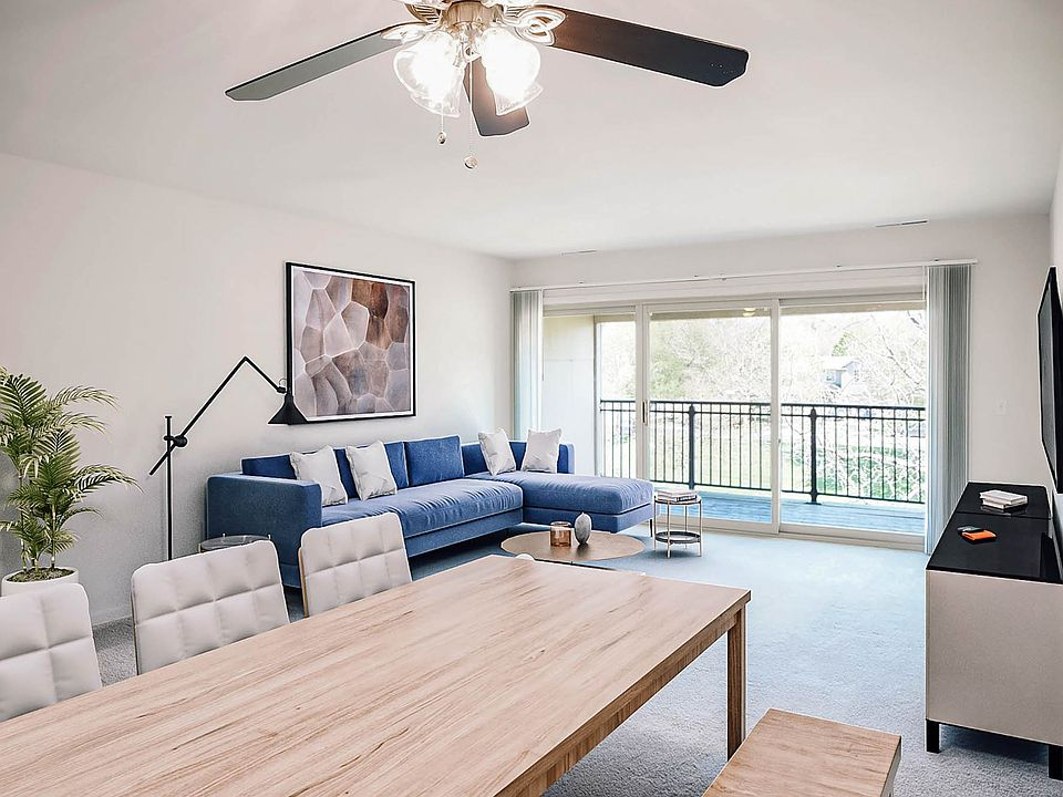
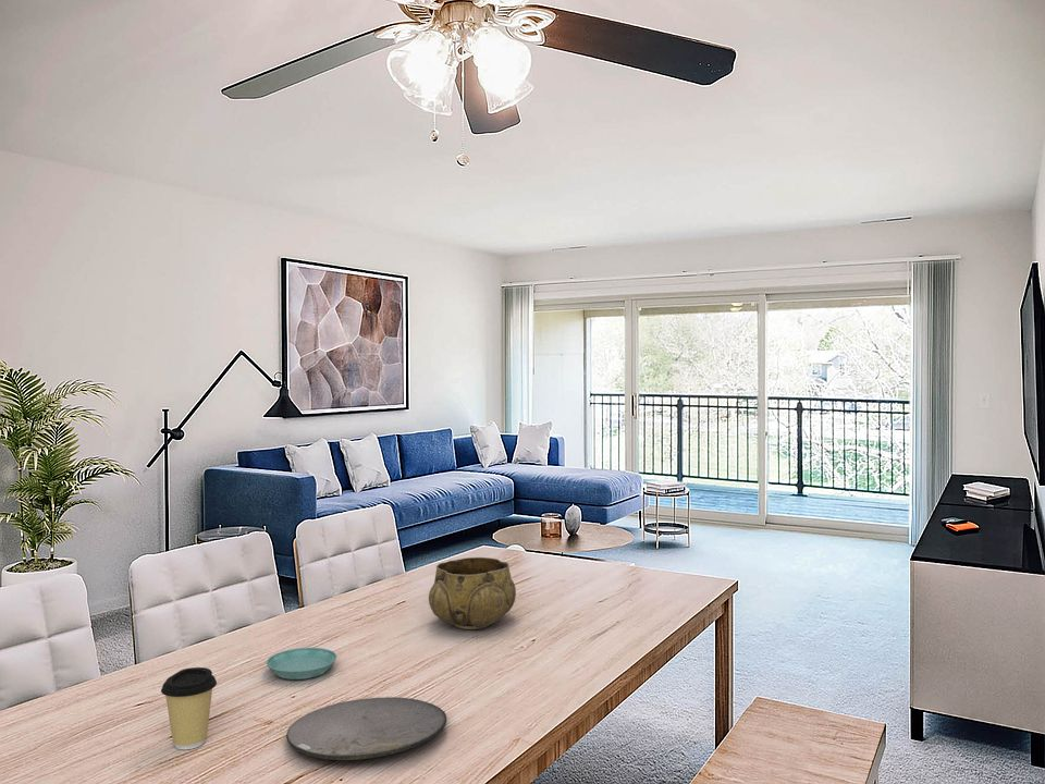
+ plate (368, 725)
+ coffee cup (189, 709)
+ saucer (302, 664)
+ decorative bowl (472, 593)
